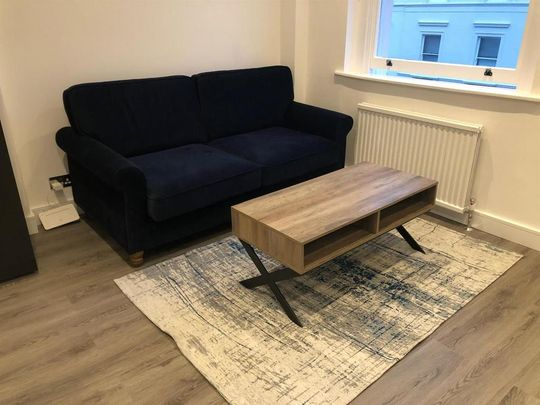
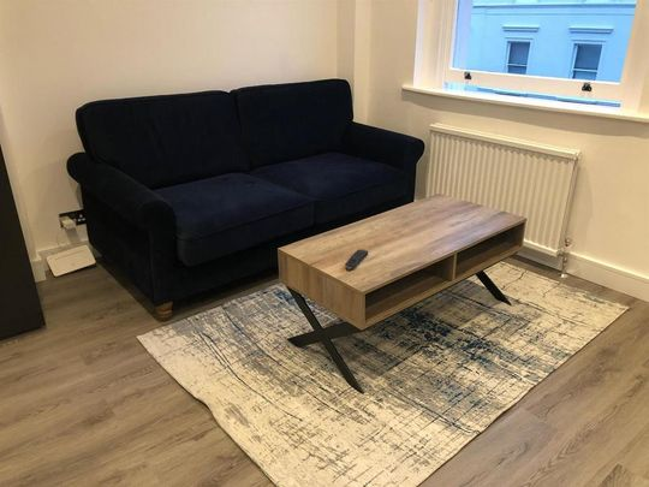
+ remote control (356, 259)
